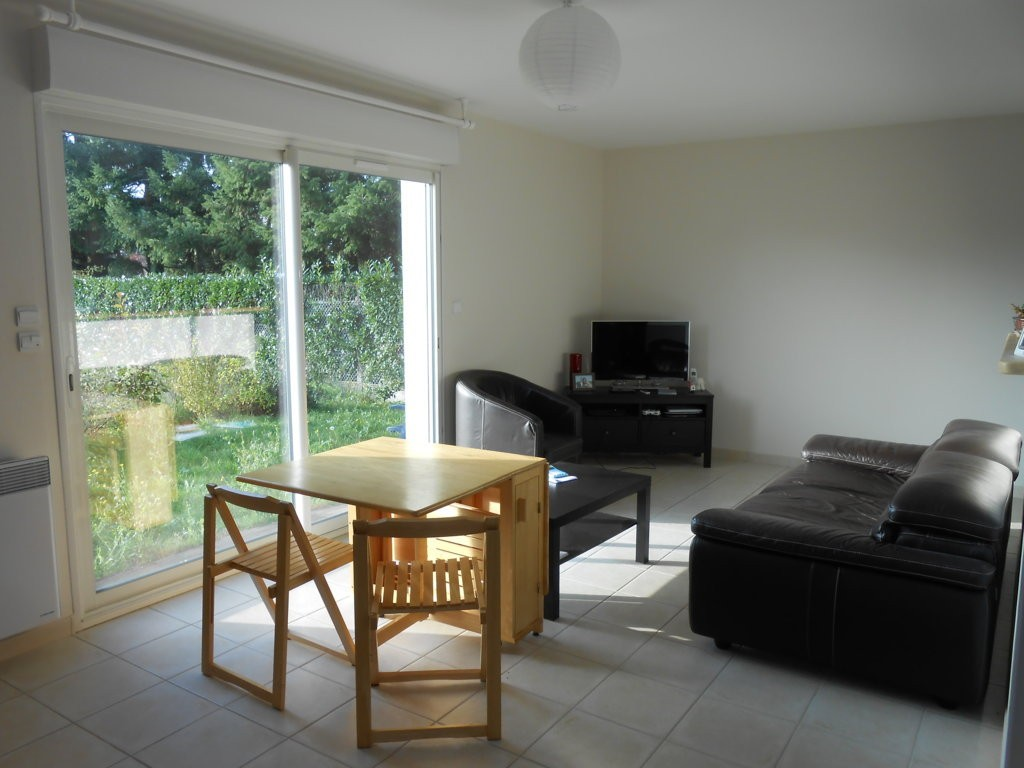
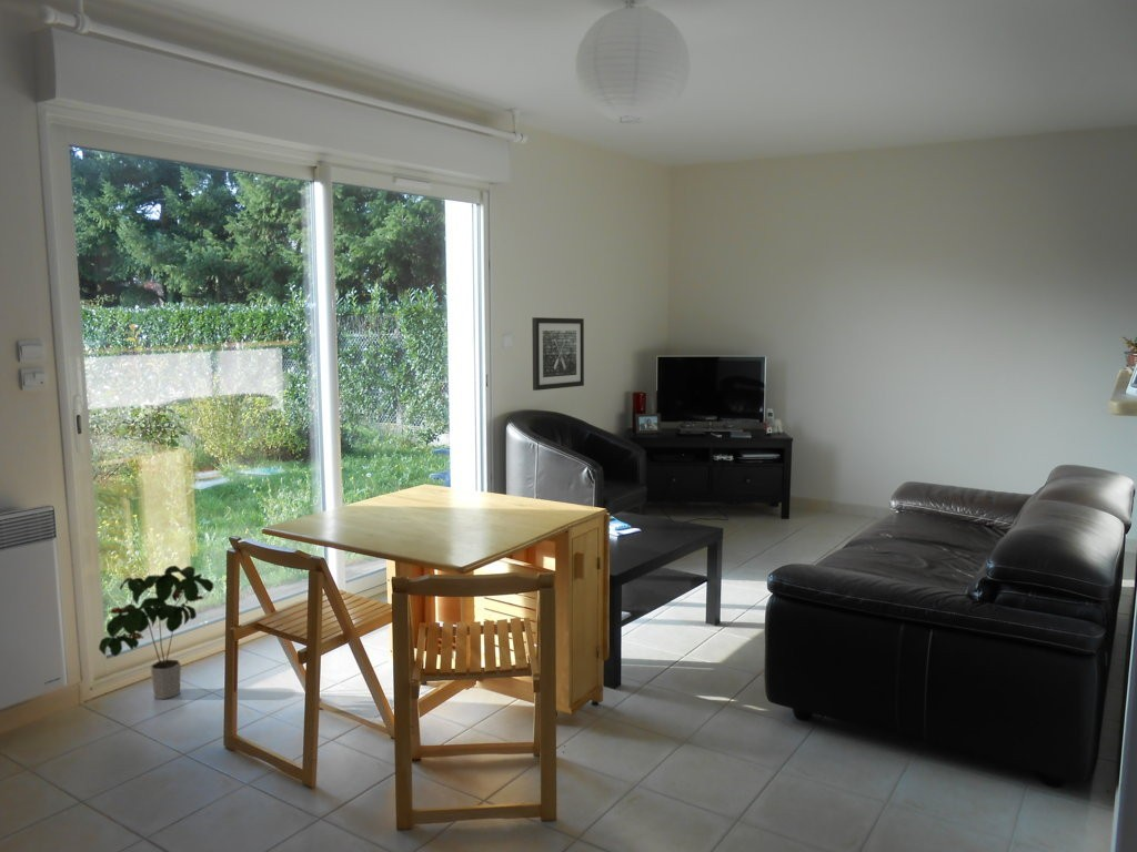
+ potted plant (160, 632)
+ wall art (559, 353)
